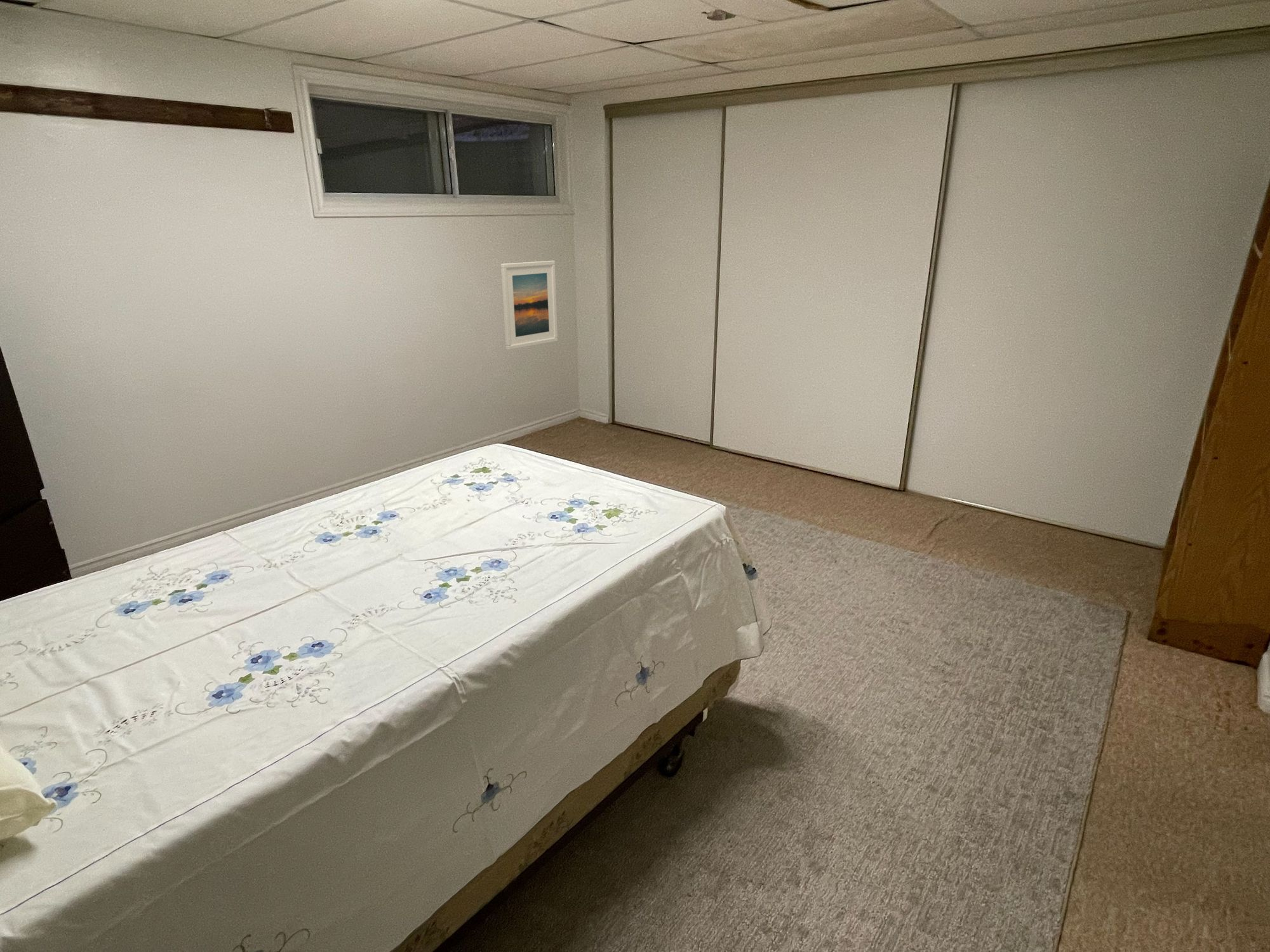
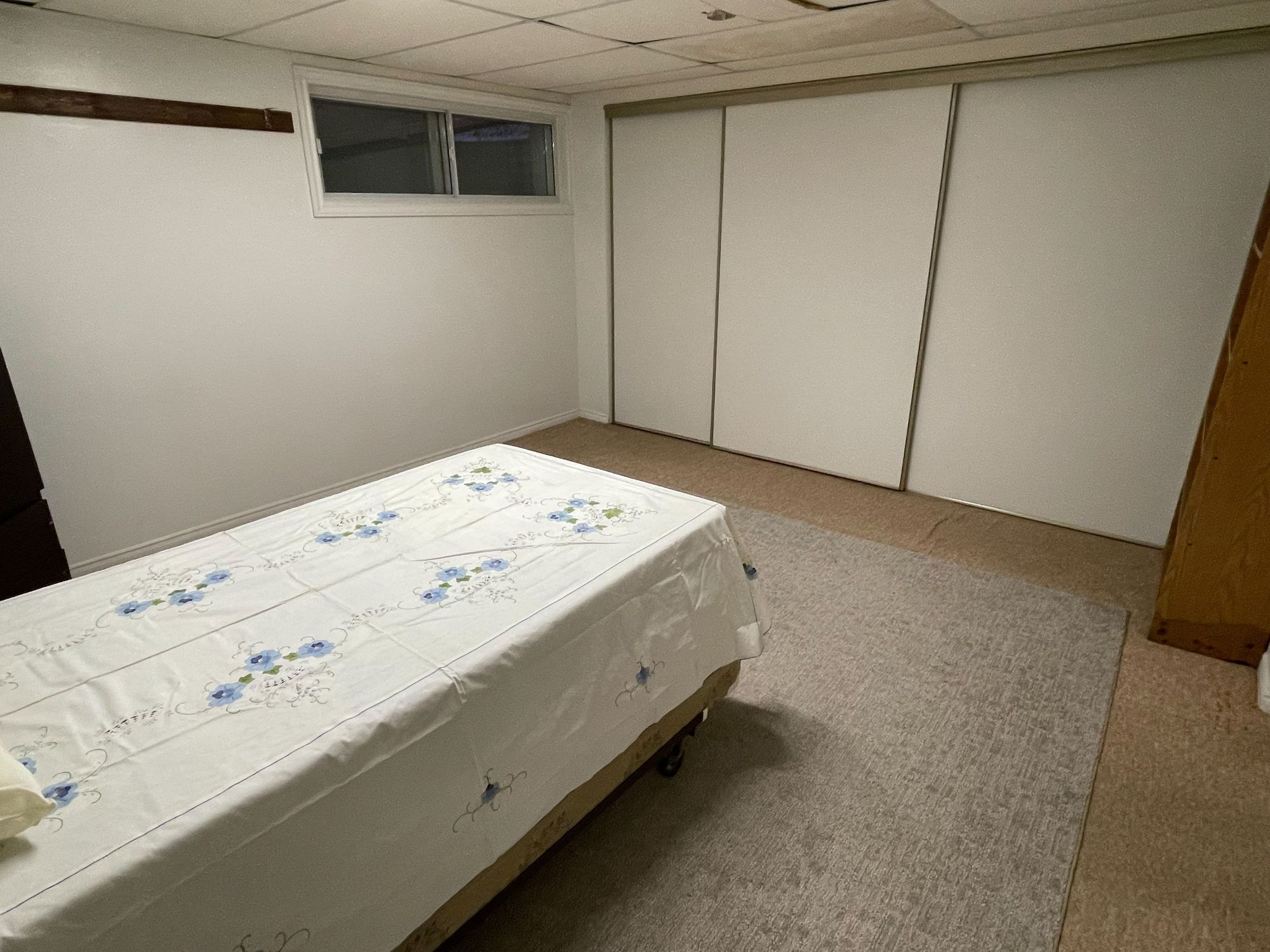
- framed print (530, 304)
